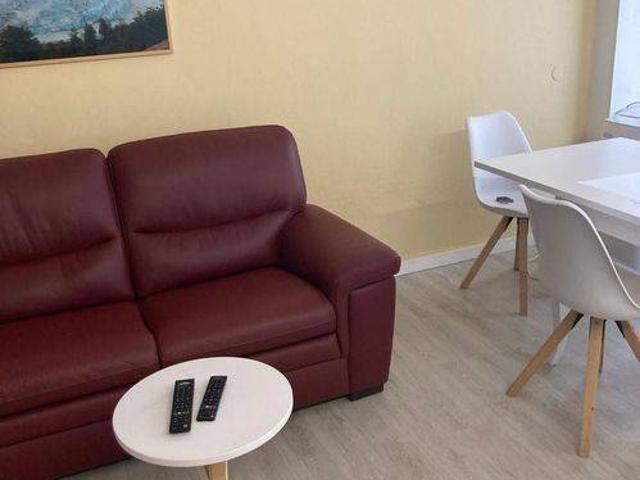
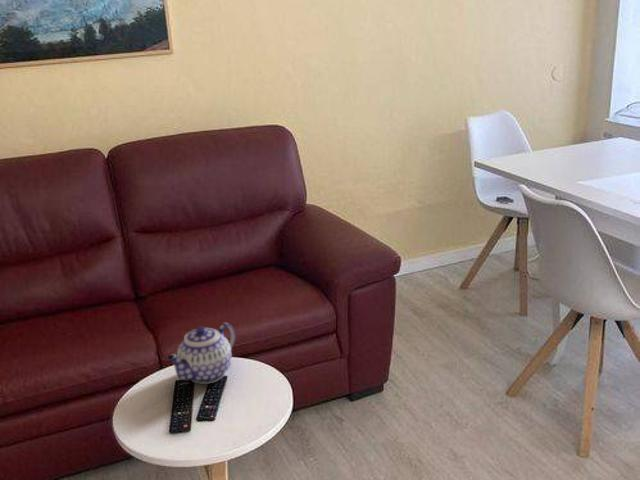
+ teapot (203, 351)
